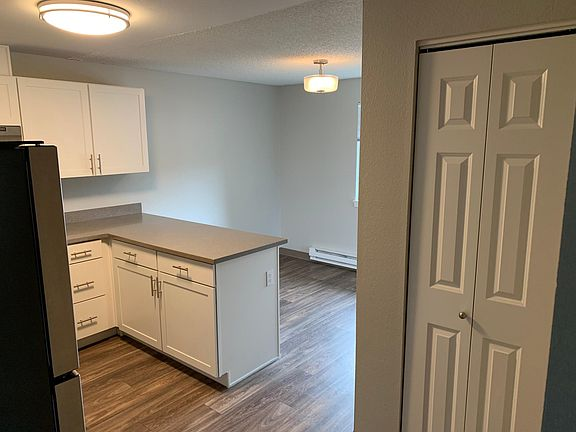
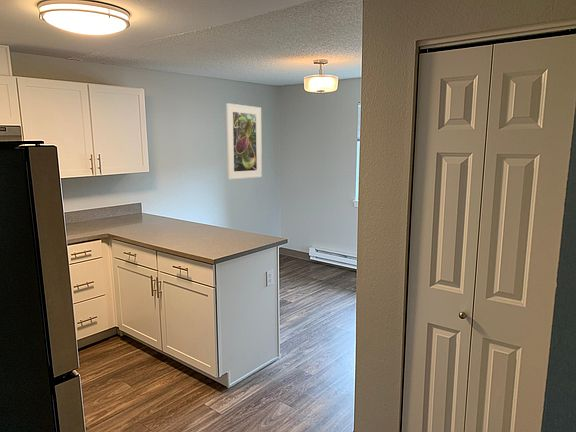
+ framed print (244, 142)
